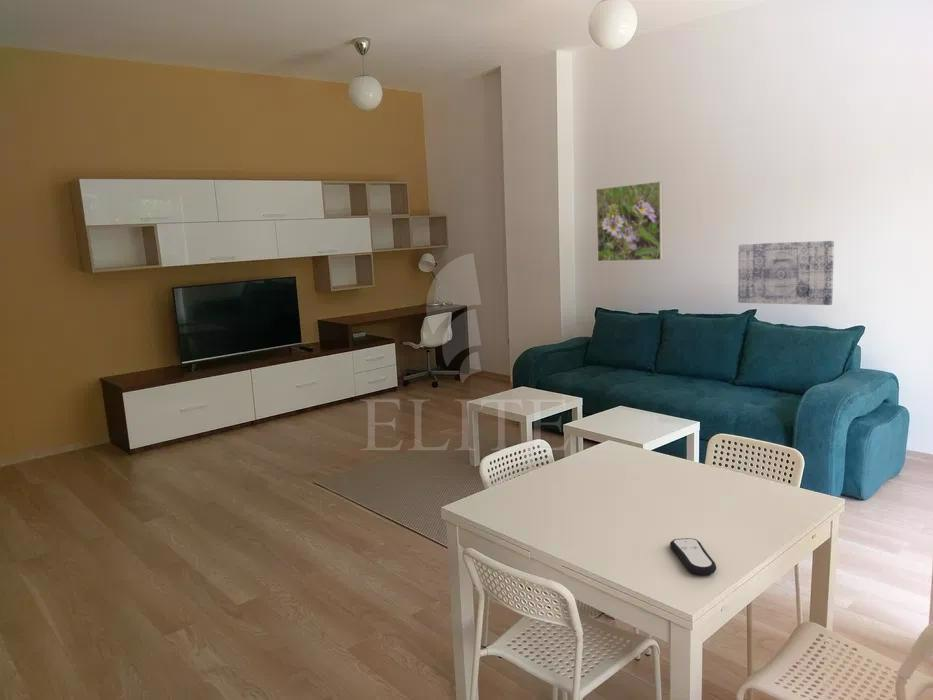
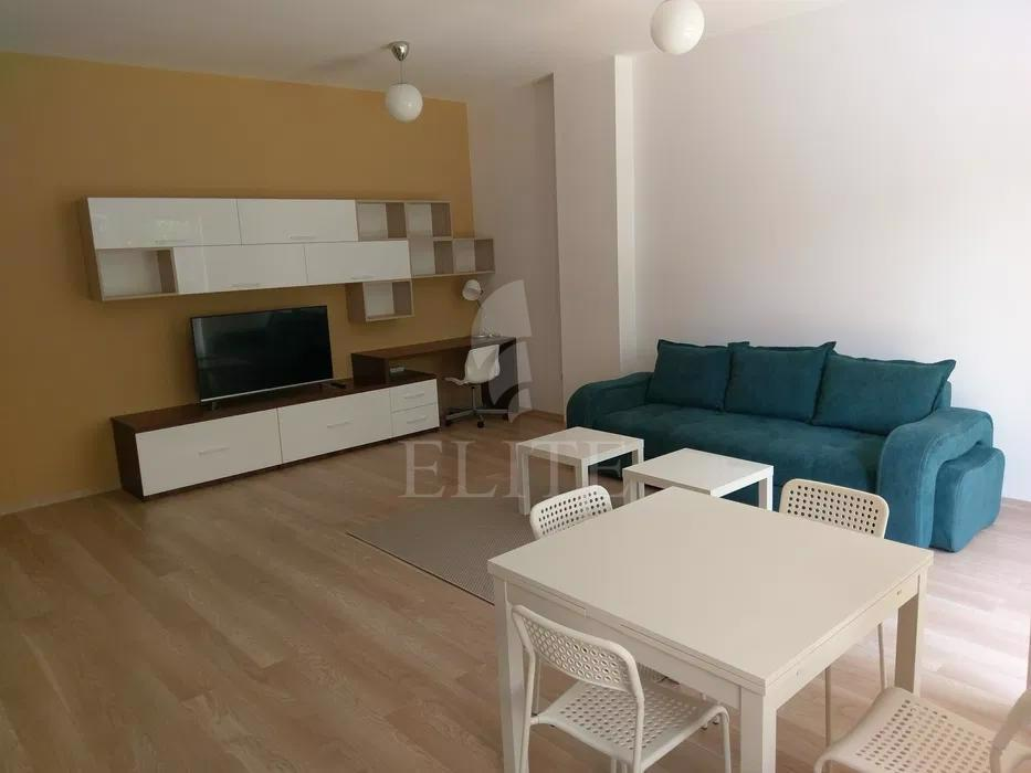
- remote control (693, 555)
- wall art (783, 273)
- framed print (628, 223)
